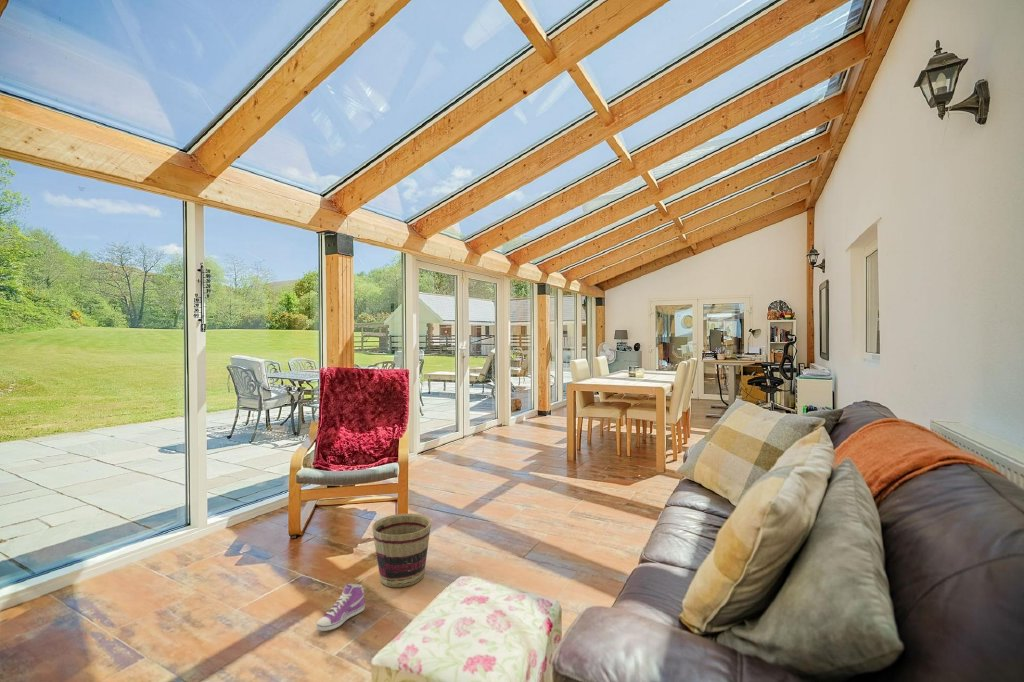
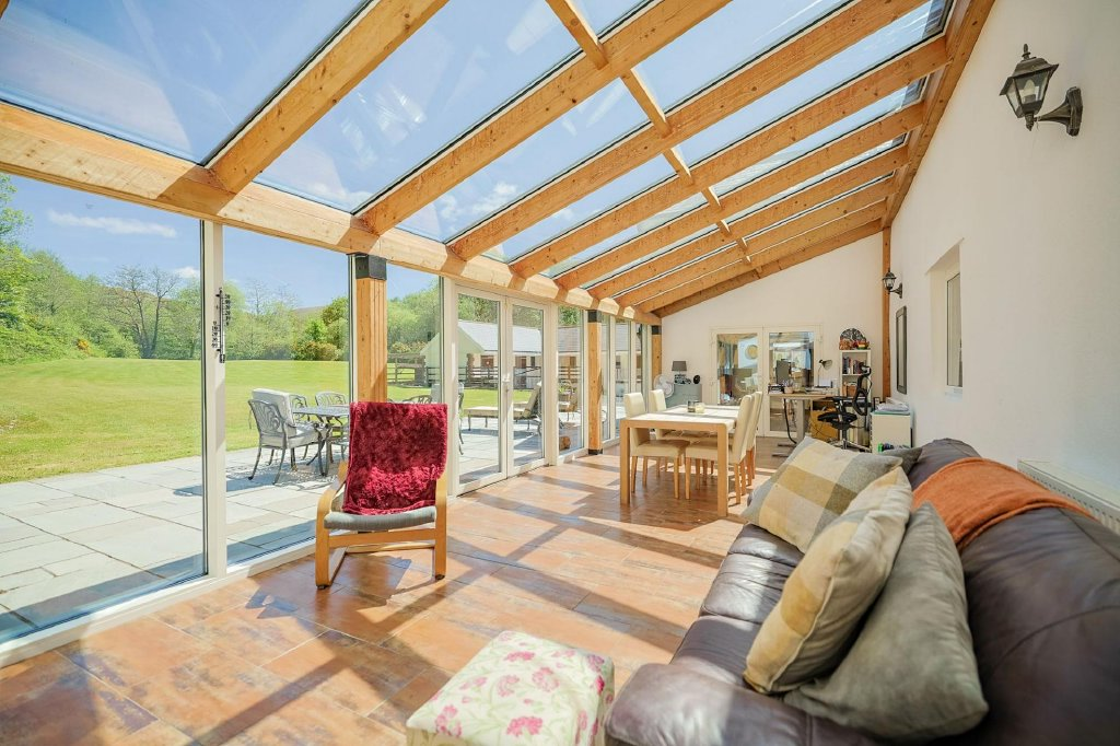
- sneaker (340, 603)
- basket (402, 550)
